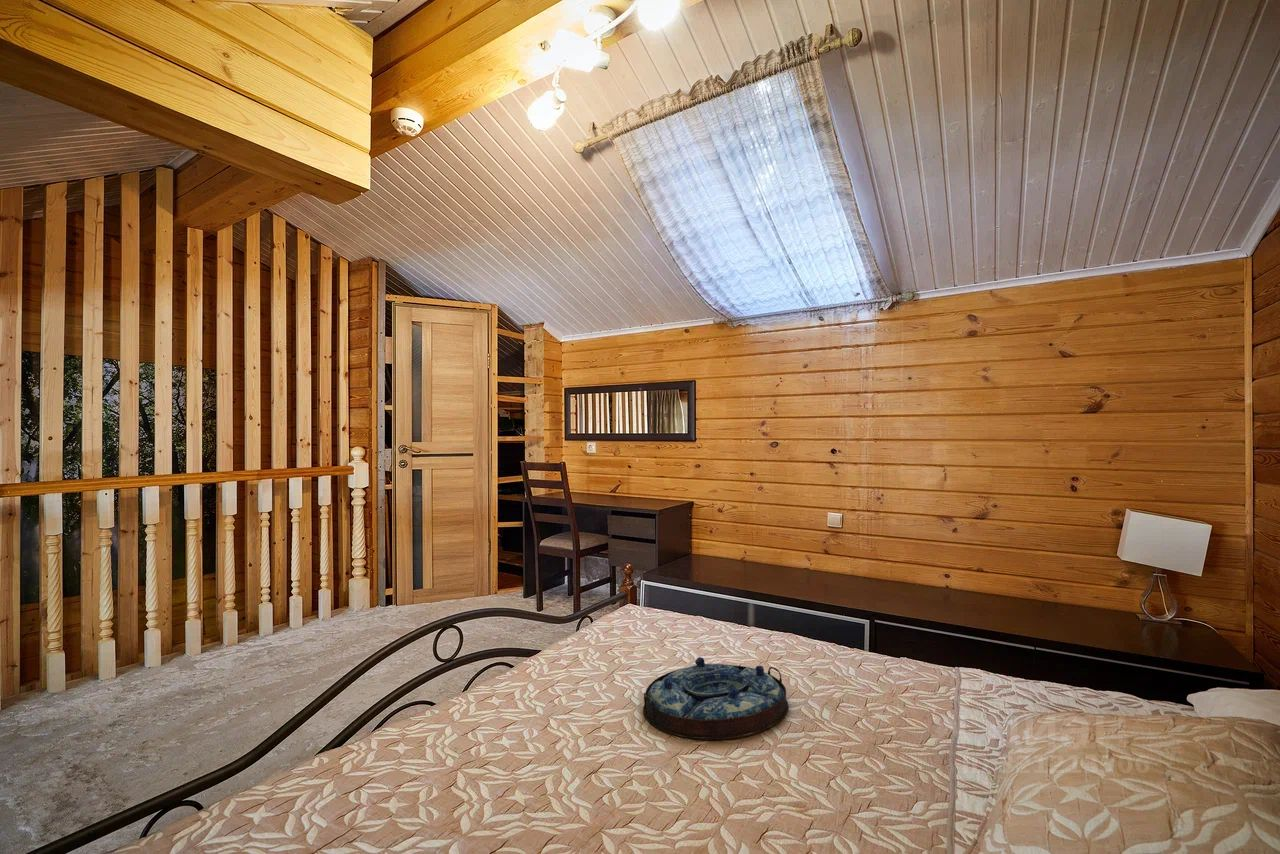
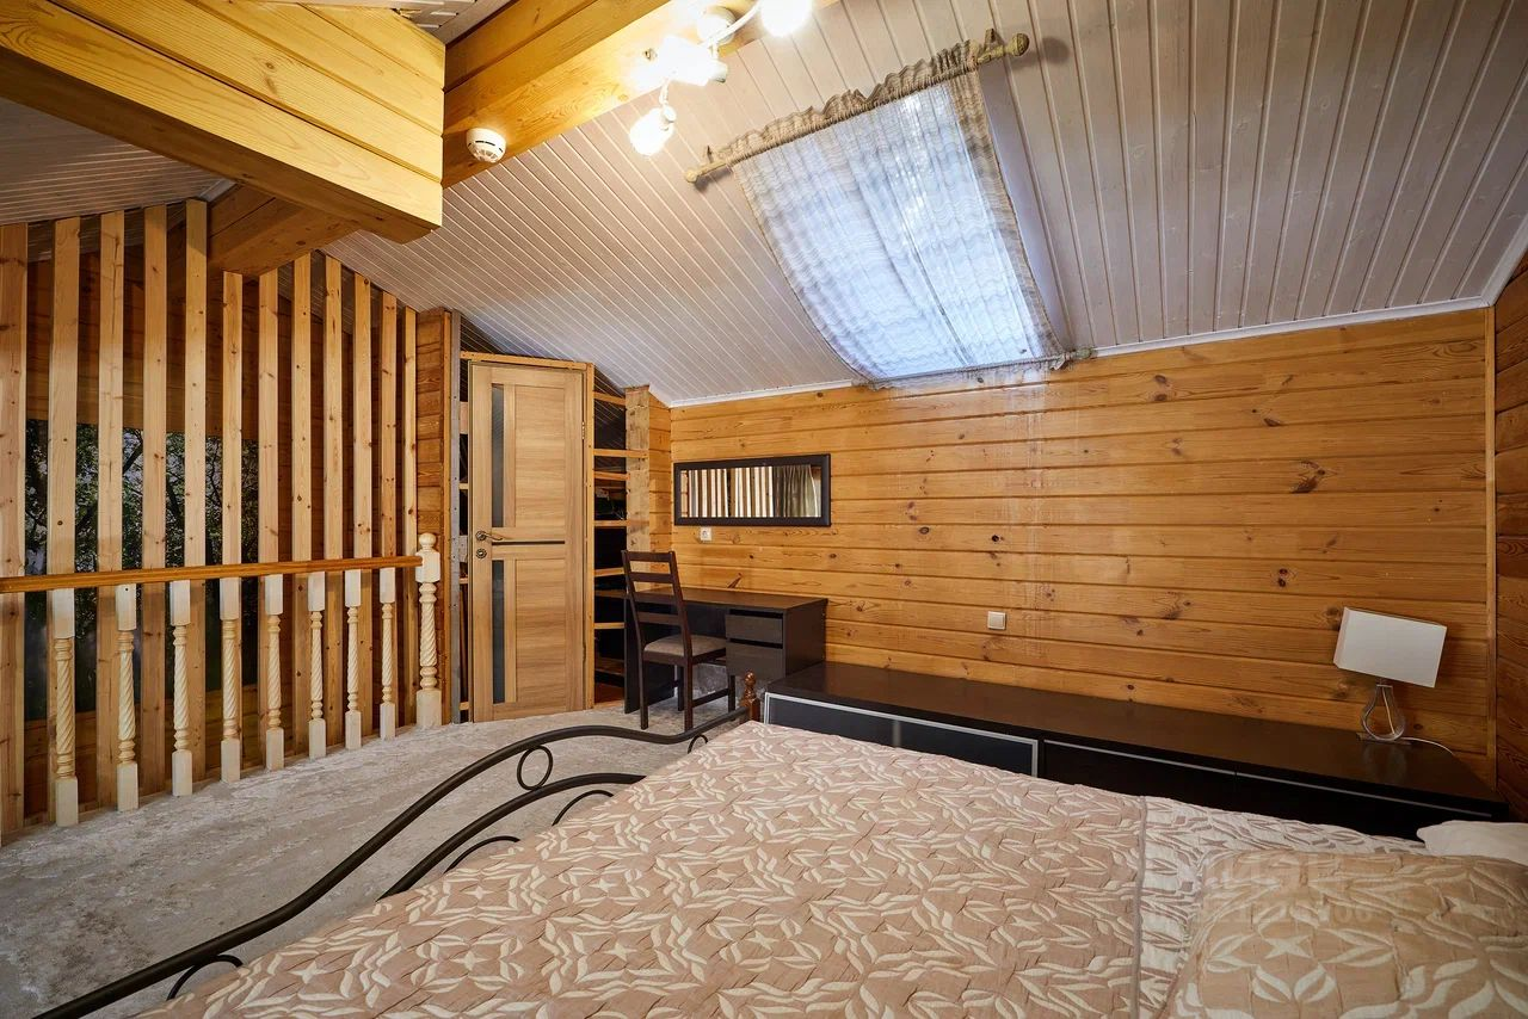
- serving tray (715, 688)
